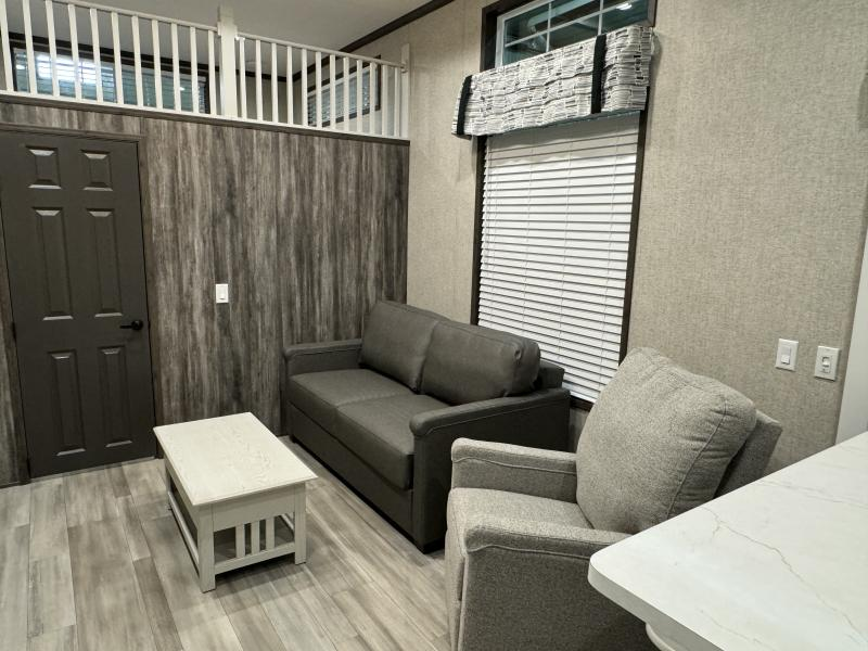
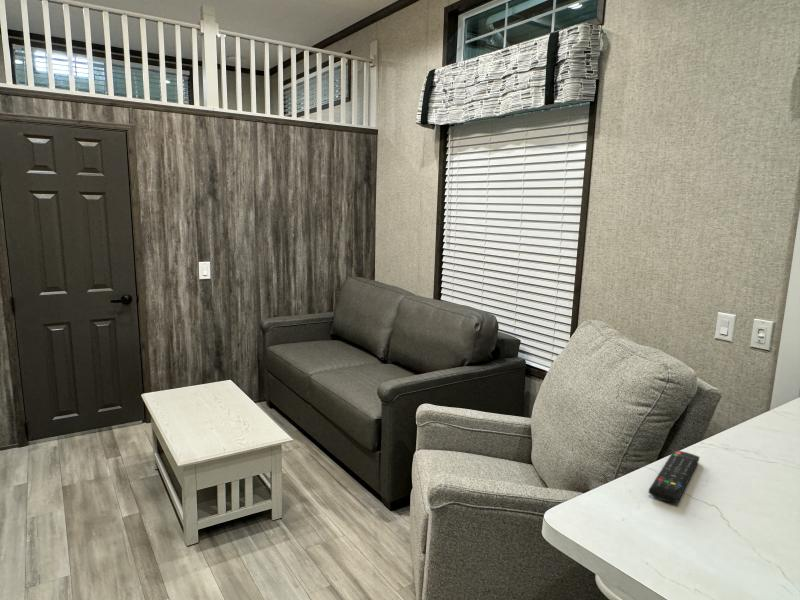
+ remote control (675, 474)
